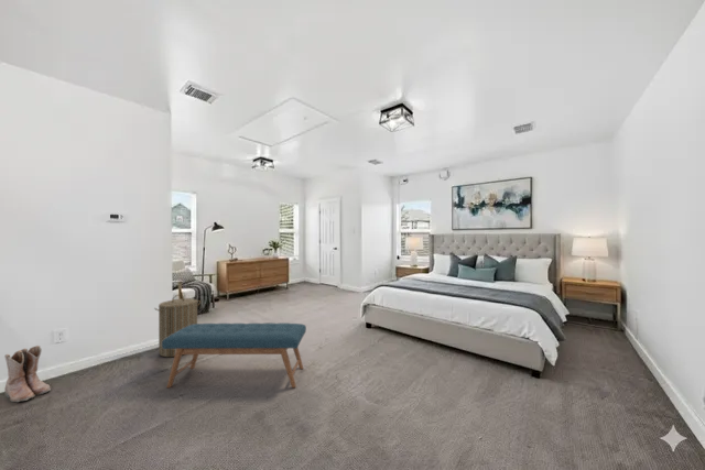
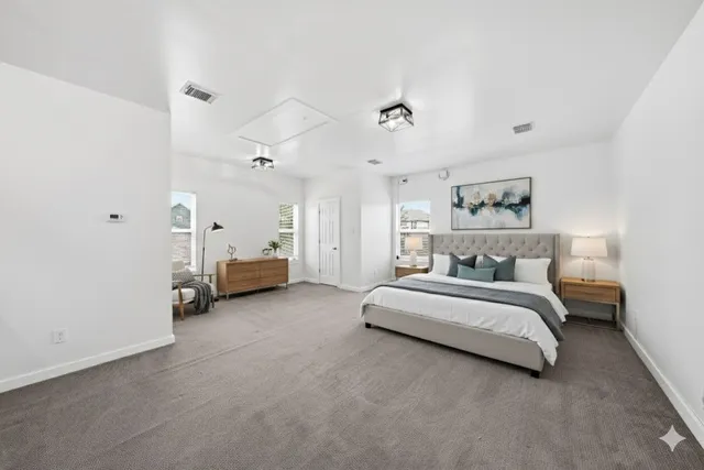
- bench (239, 352)
- boots (28, 371)
- laundry hamper (178, 321)
